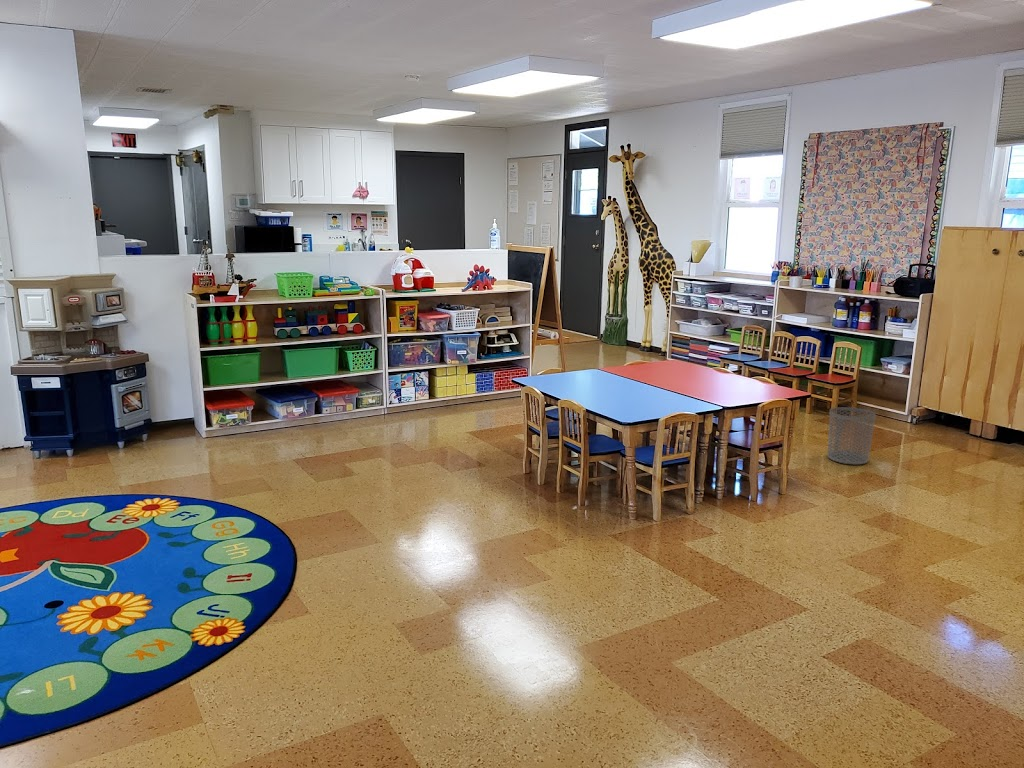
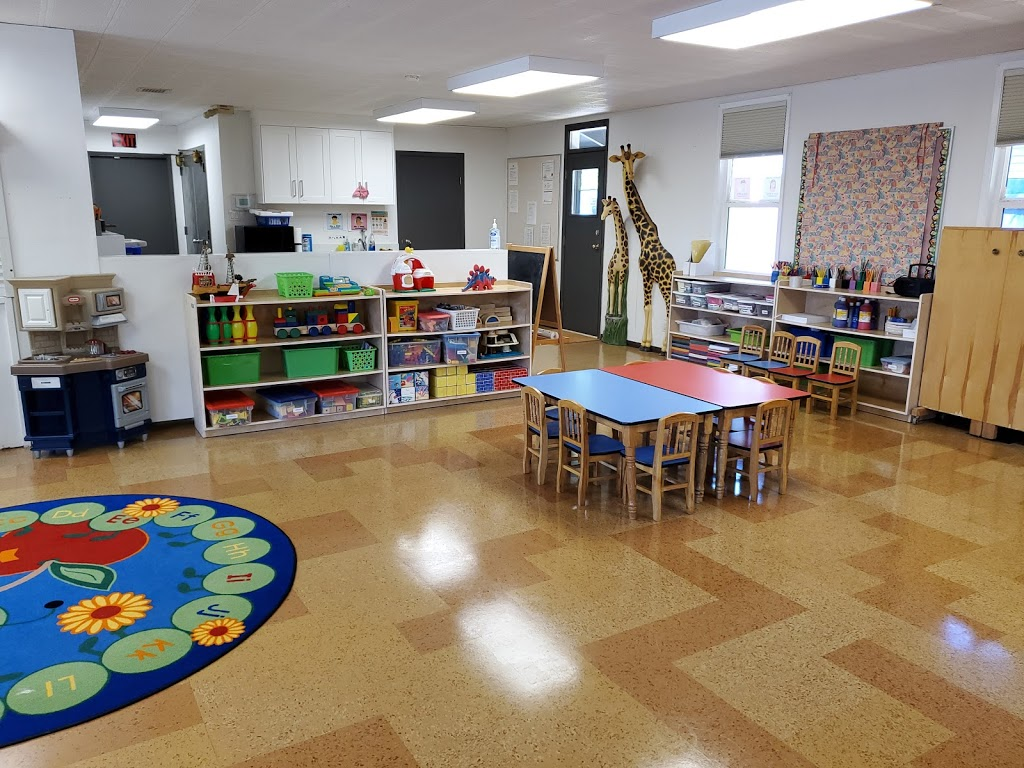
- waste bin (850, 436)
